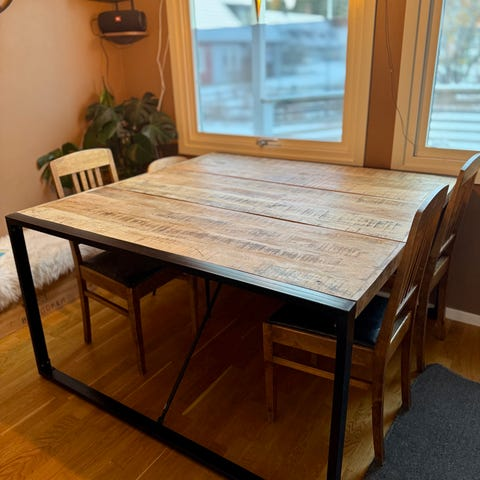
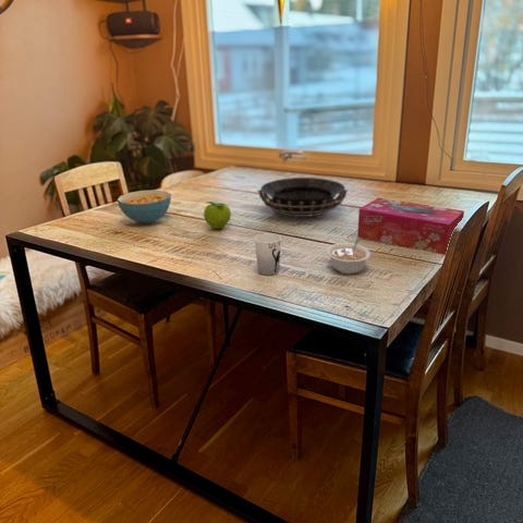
+ cereal bowl (146, 209)
+ legume (346, 257)
+ decorative bowl (301, 199)
+ cup (268, 254)
+ fruit (217, 215)
+ tissue box (409, 224)
